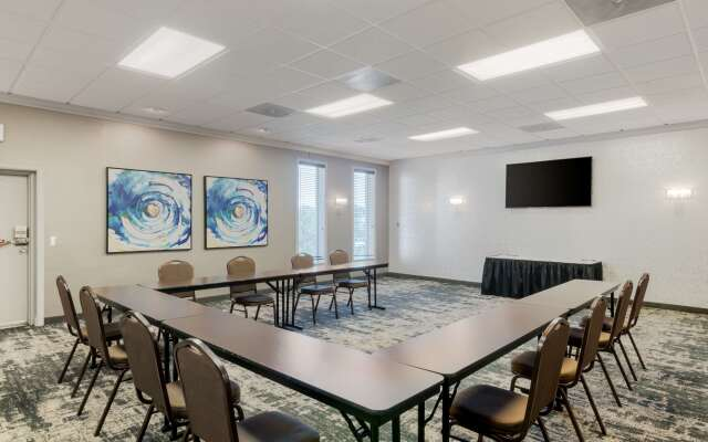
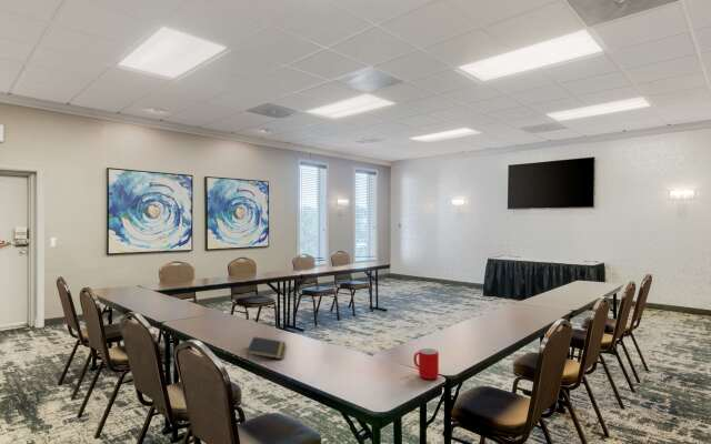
+ cup (424, 362)
+ notepad (267, 346)
